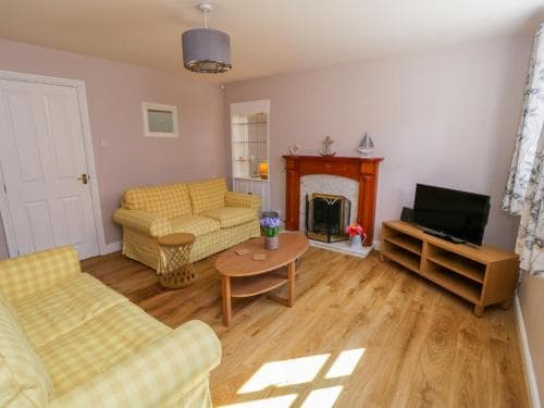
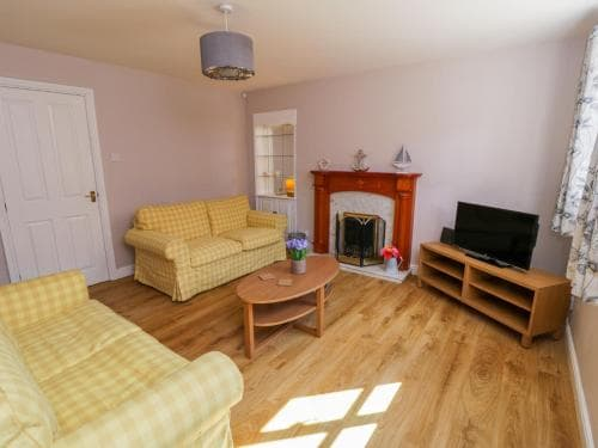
- side table (177, 259)
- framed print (160, 121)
